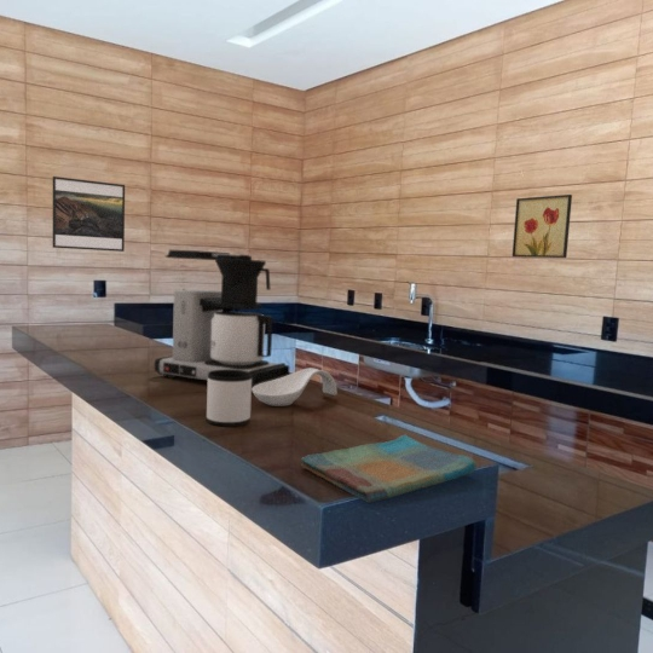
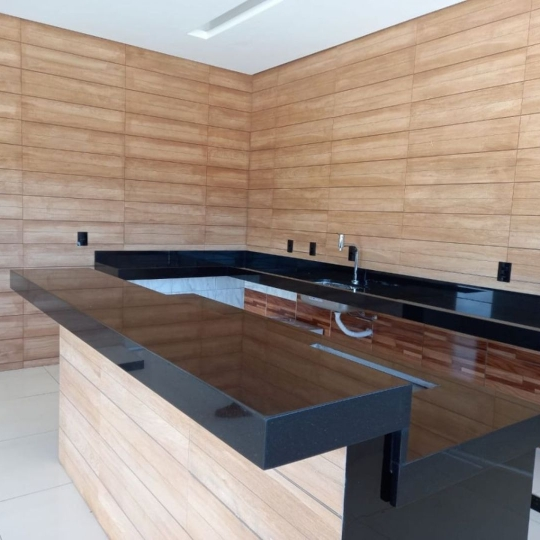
- wall art (541, 227)
- dish towel (389, 463)
- coffee maker (224, 317)
- spoon rest (296, 385)
- mug (226, 394)
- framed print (89, 215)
